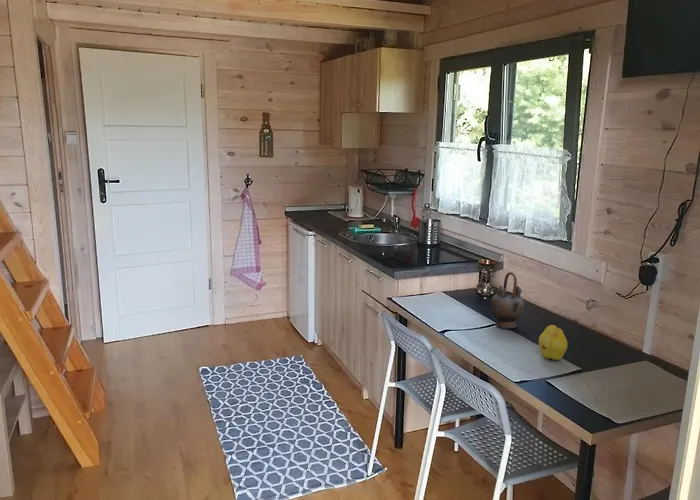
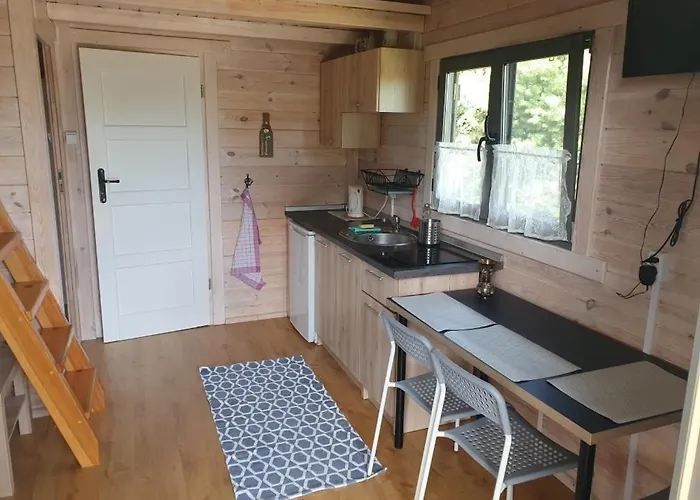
- teapot (509, 300)
- fruit (553, 341)
